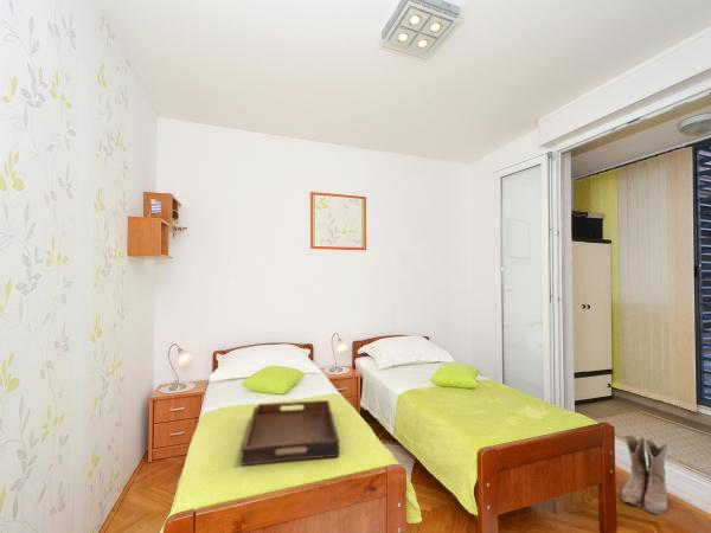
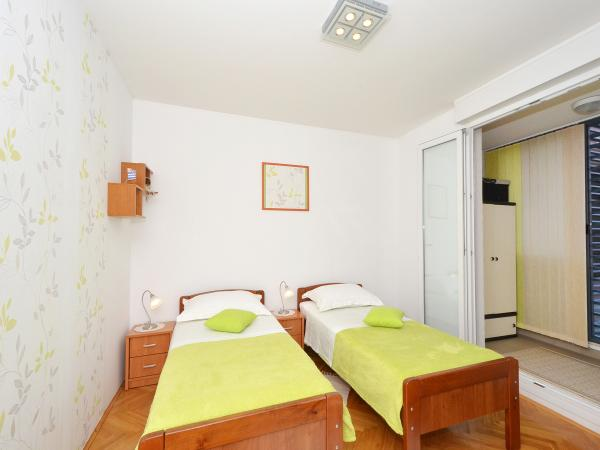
- serving tray (292, 426)
- boots (645, 469)
